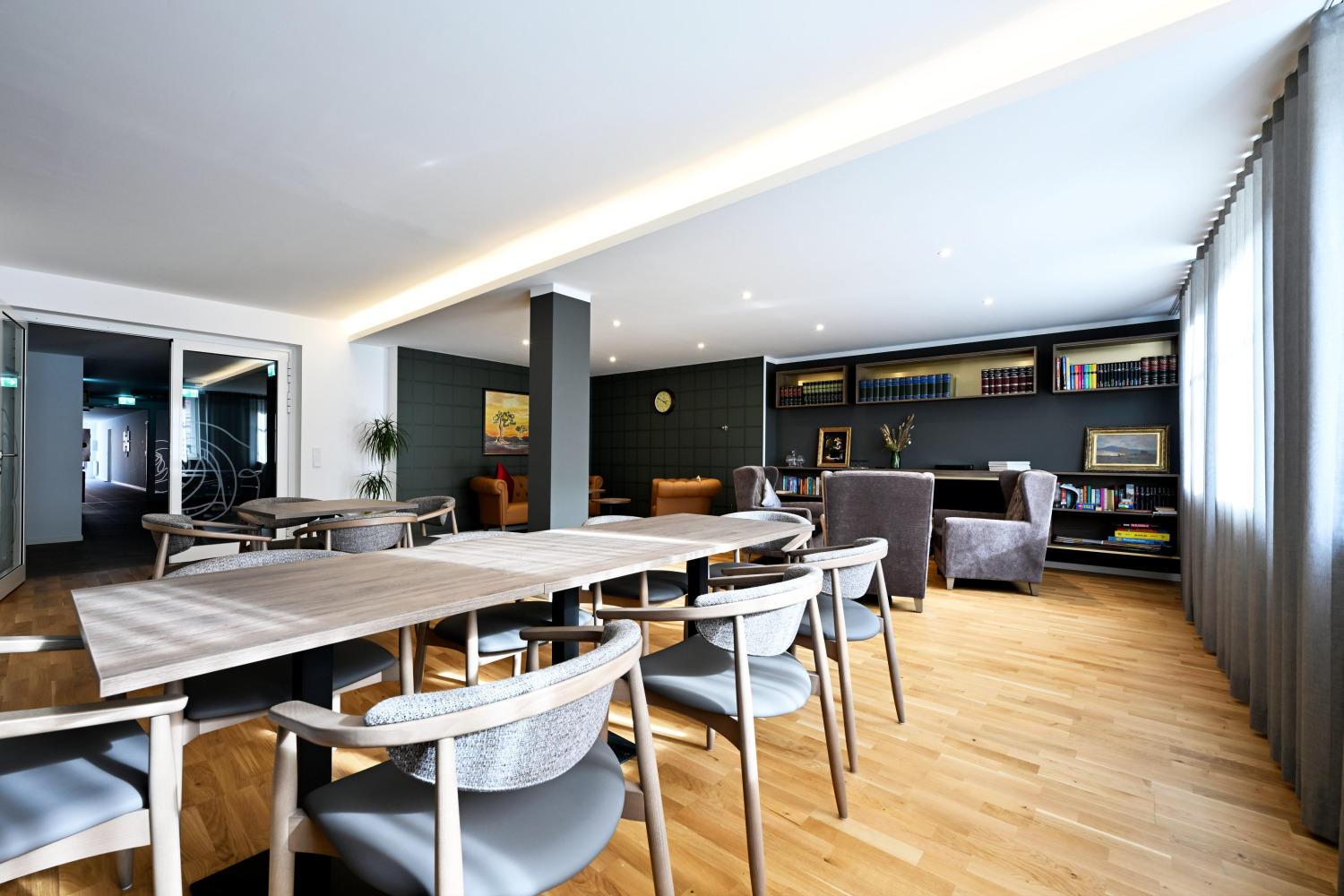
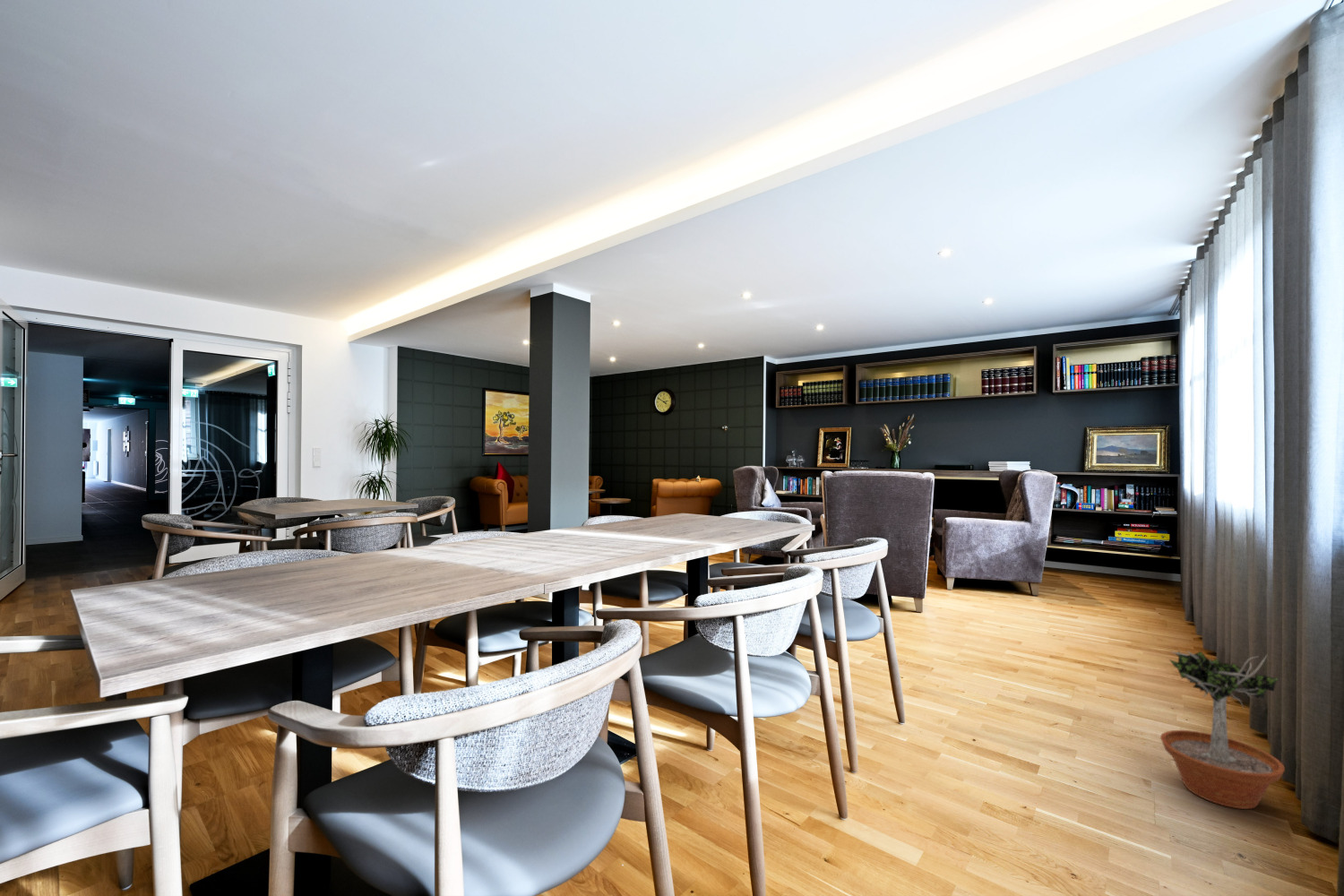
+ potted tree (1219, 718)
